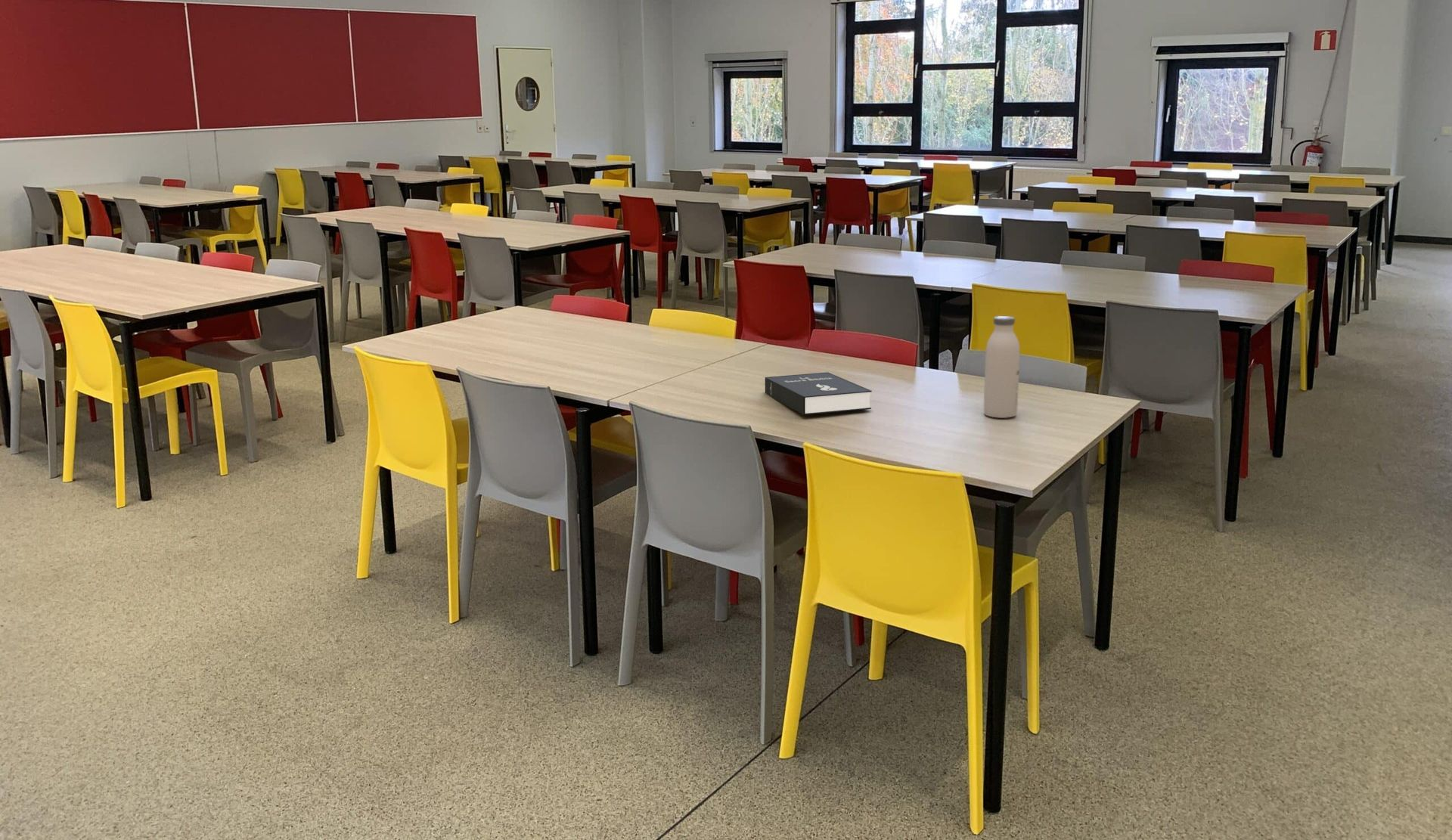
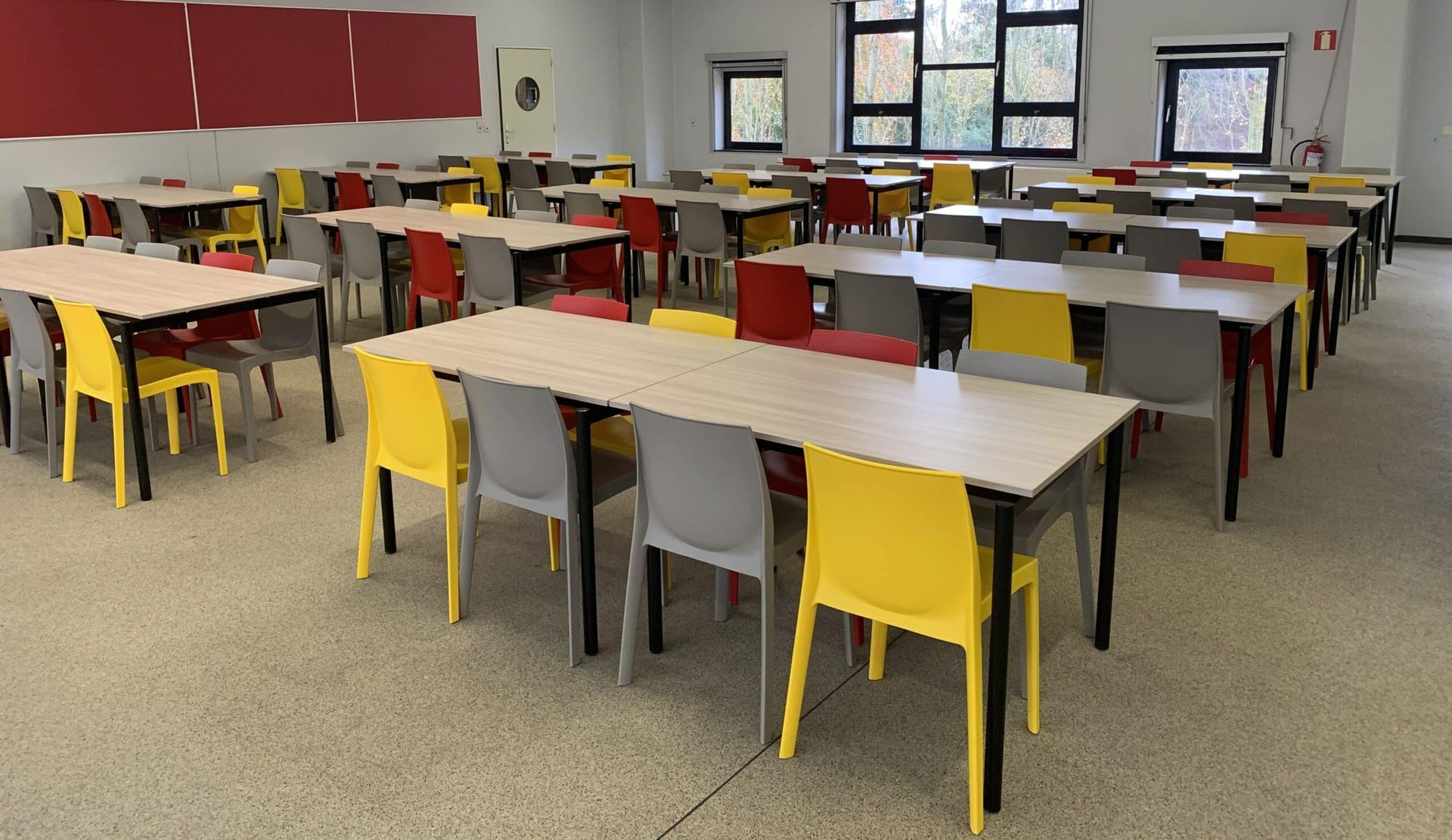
- booklet (816, 392)
- water bottle (1002, 366)
